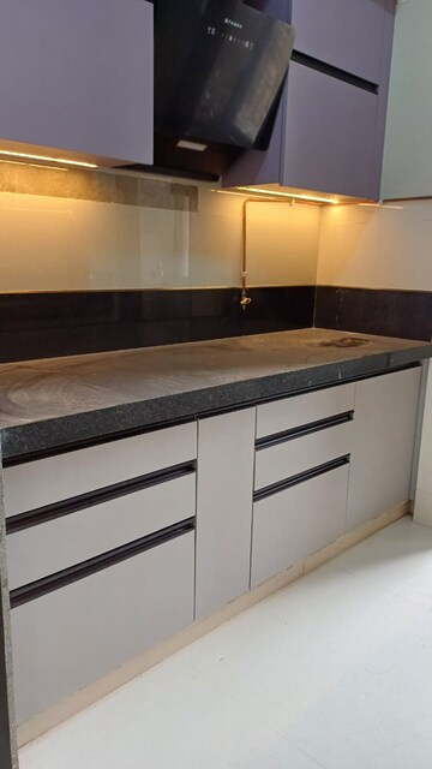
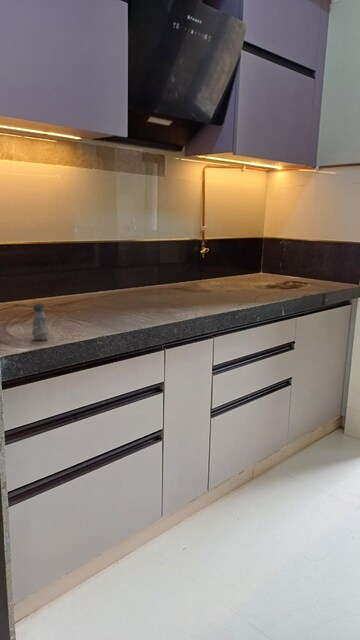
+ salt shaker (39, 321)
